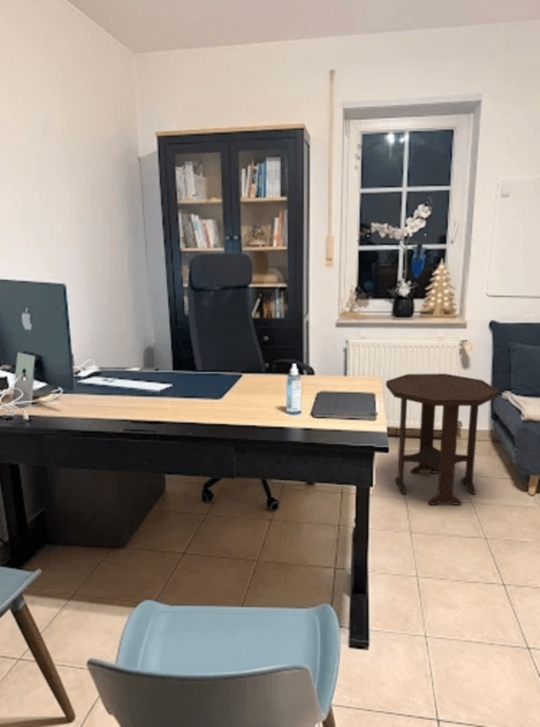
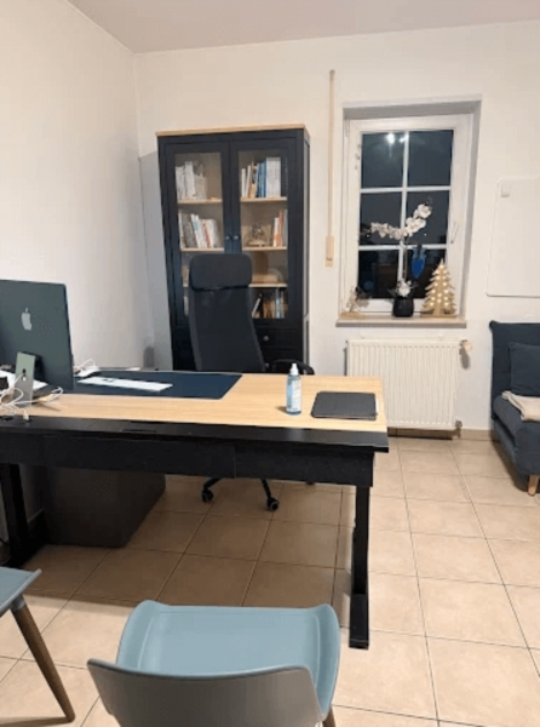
- side table (441, 437)
